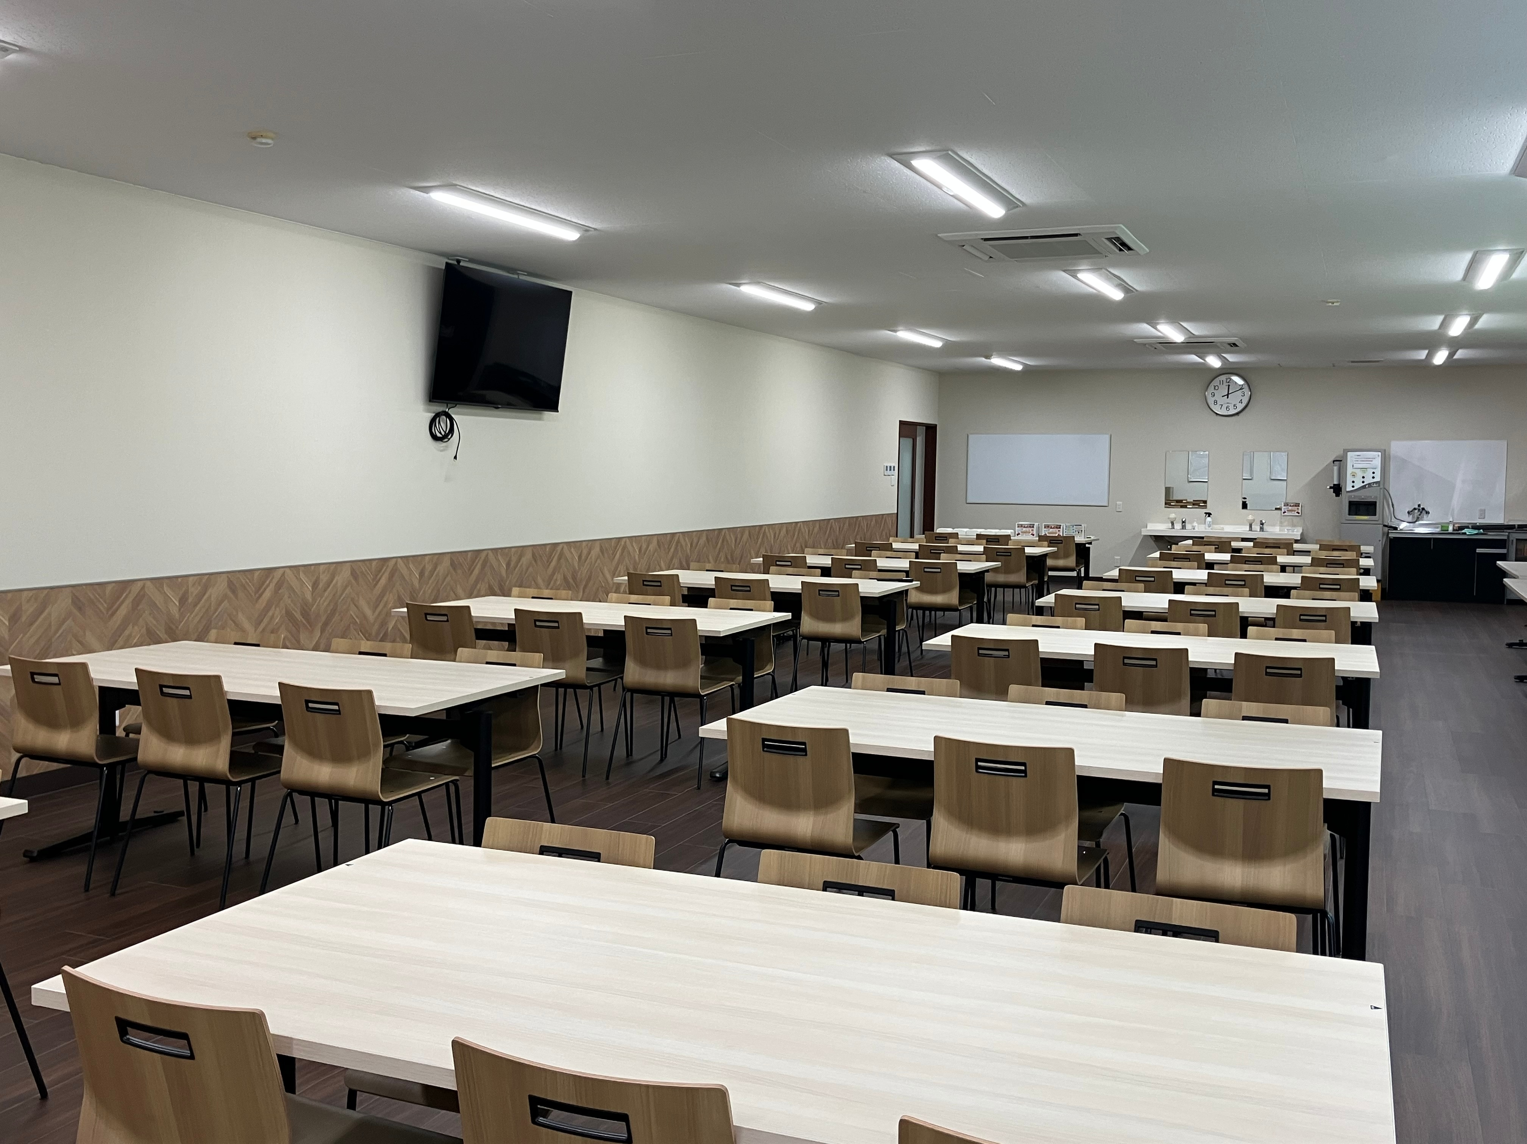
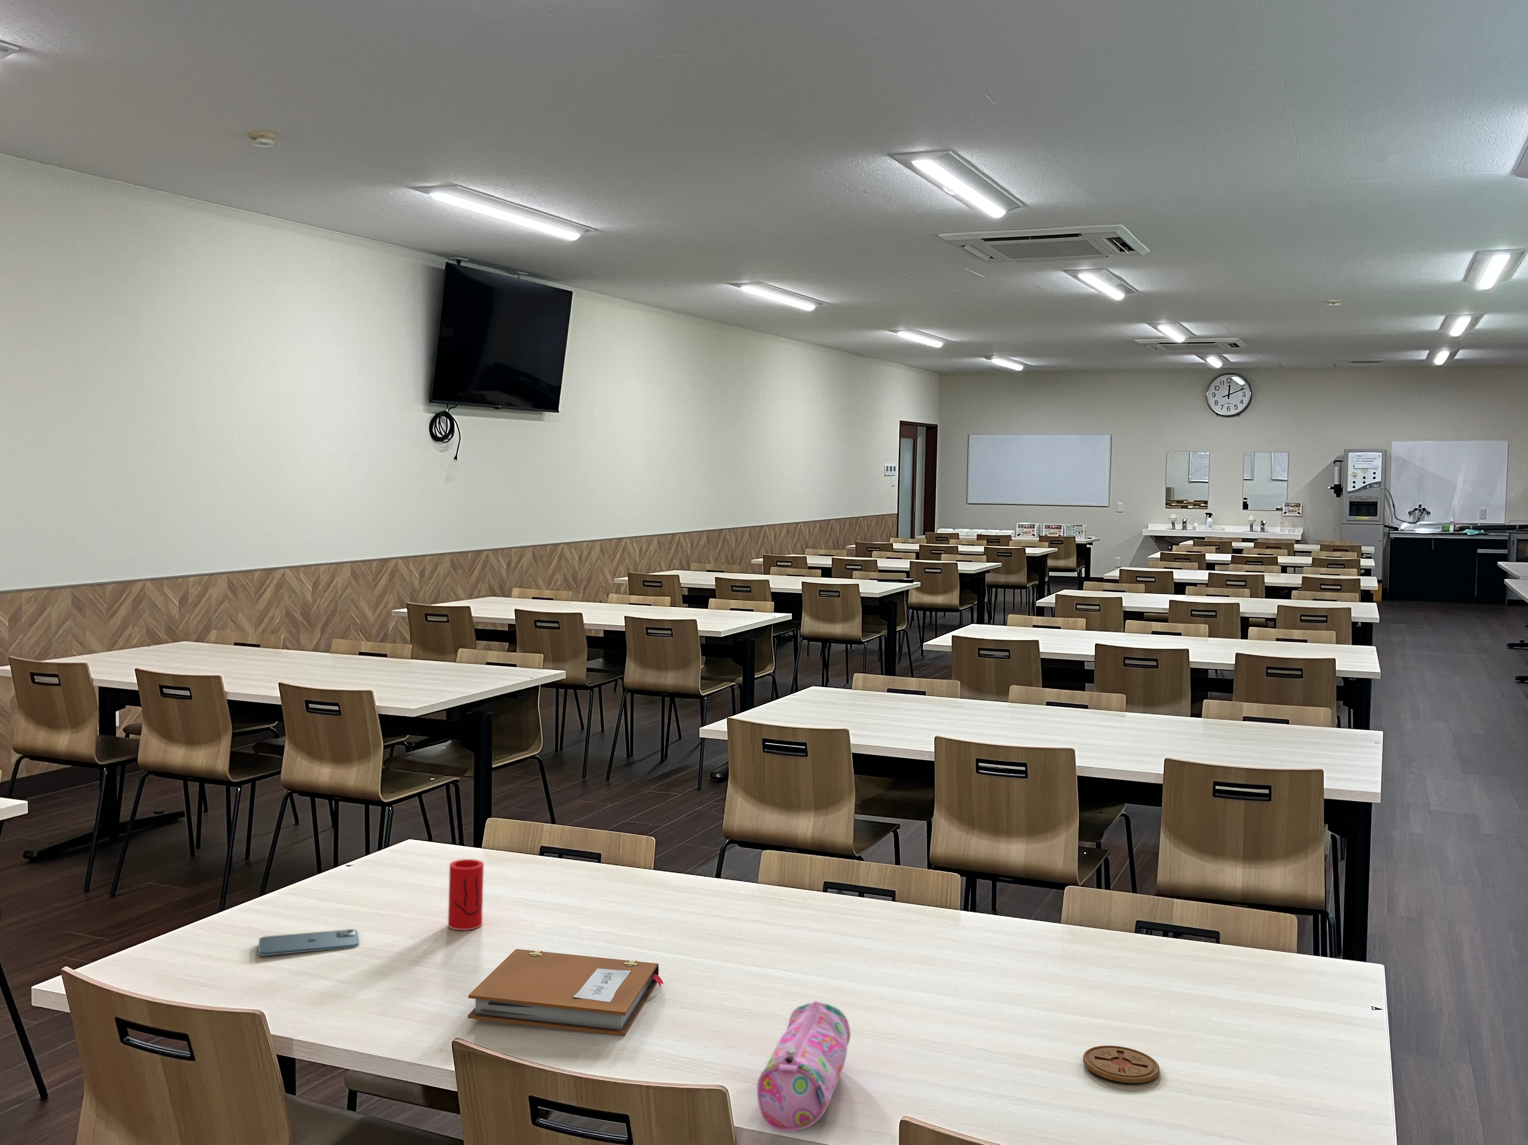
+ cup (466, 894)
+ coaster (1120, 1063)
+ smartphone (309, 942)
+ notebook (571, 989)
+ pencil case (805, 1062)
